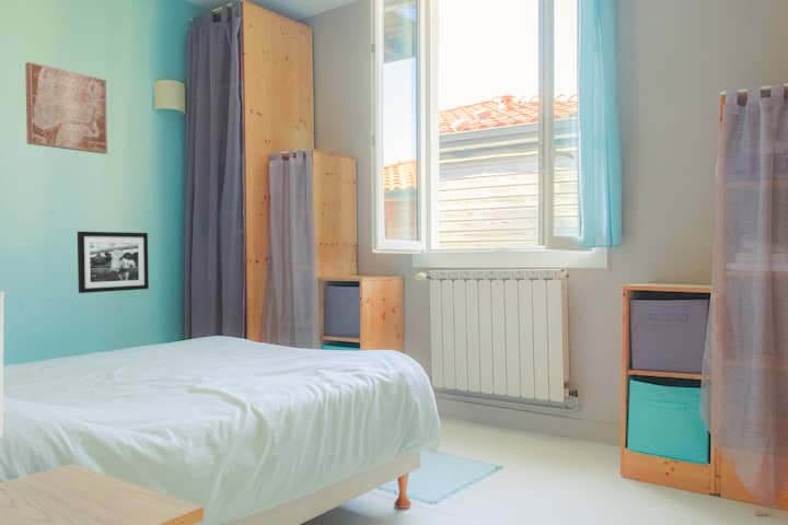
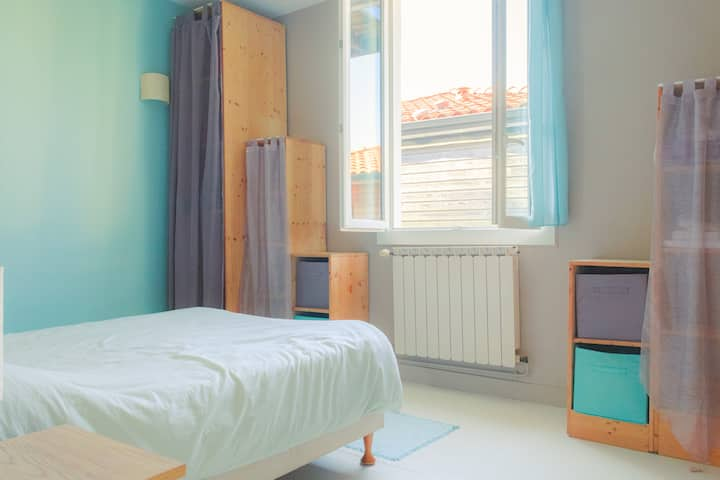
- wall art (68, 110)
- picture frame (114, 261)
